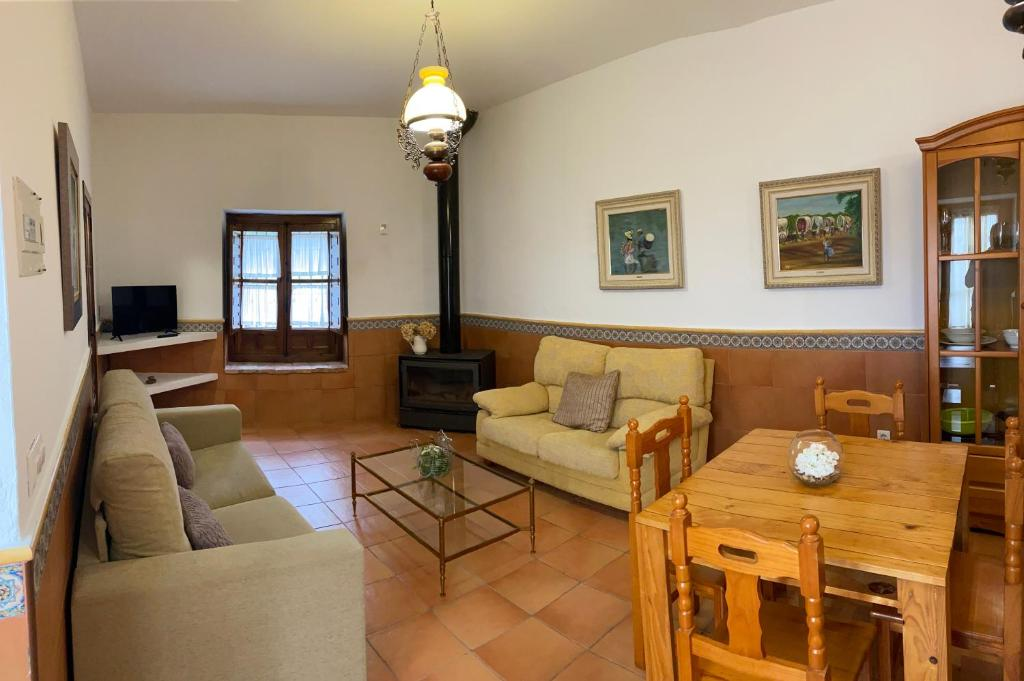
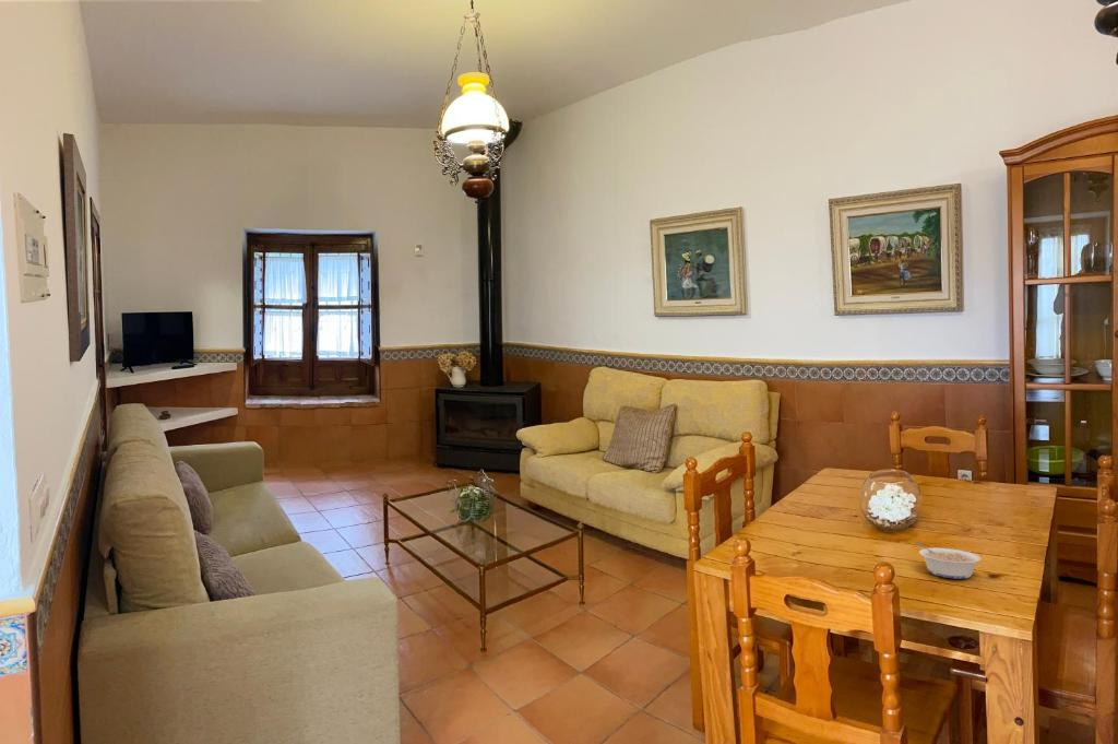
+ legume (947, 562)
